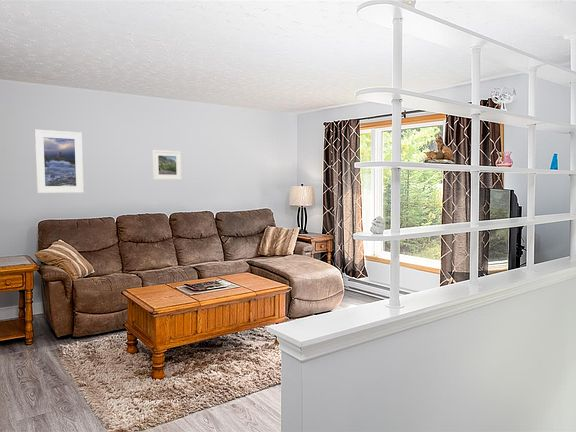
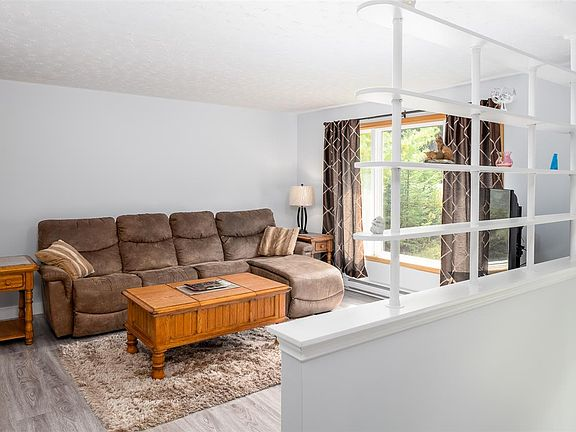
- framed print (167, 165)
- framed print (60, 162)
